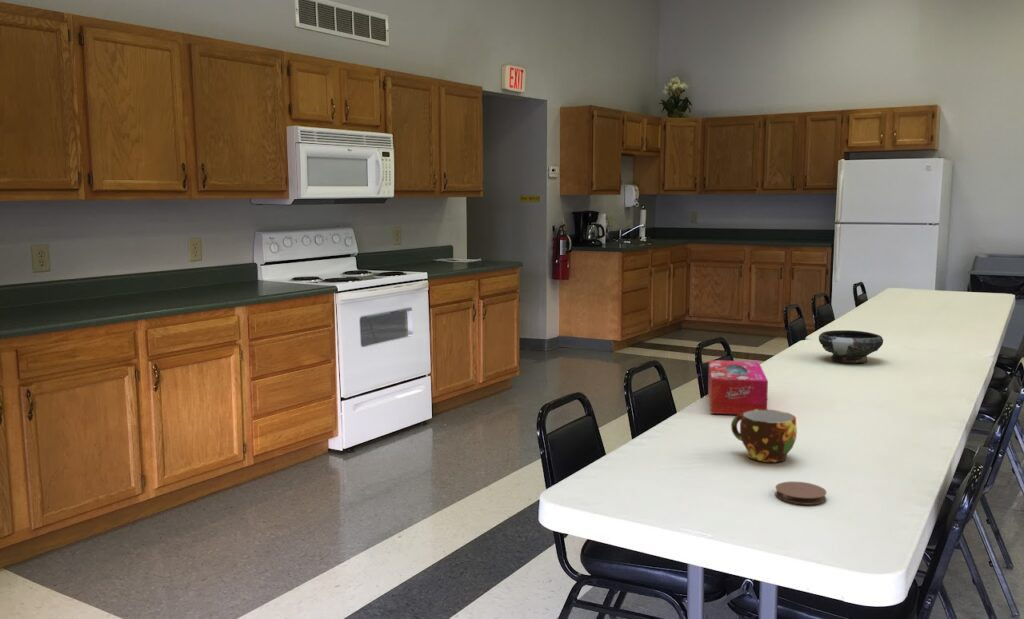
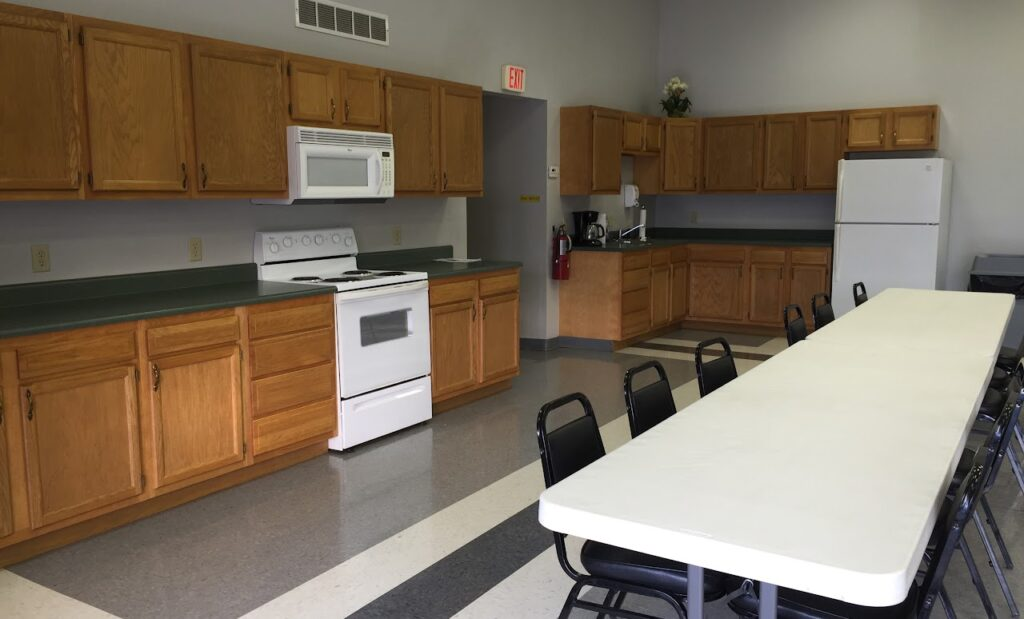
- coaster (800, 492)
- tissue box (735, 386)
- bowl (850, 347)
- cup (764, 436)
